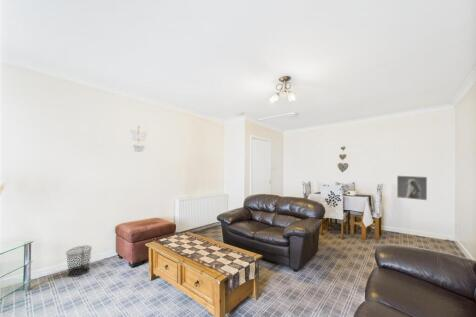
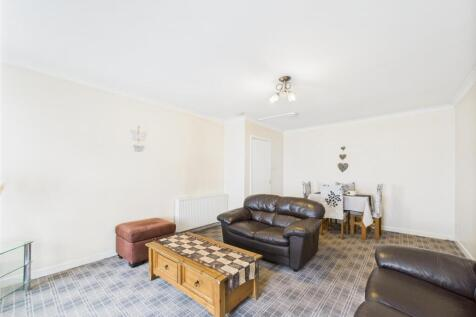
- waste bin (79, 261)
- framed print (411, 187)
